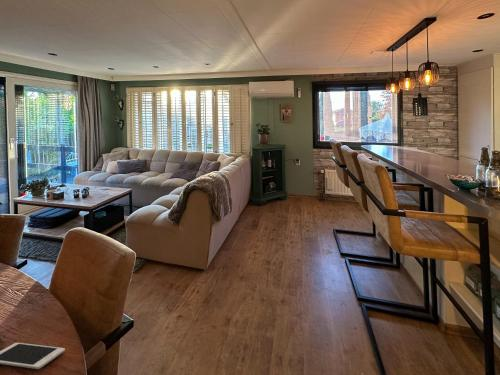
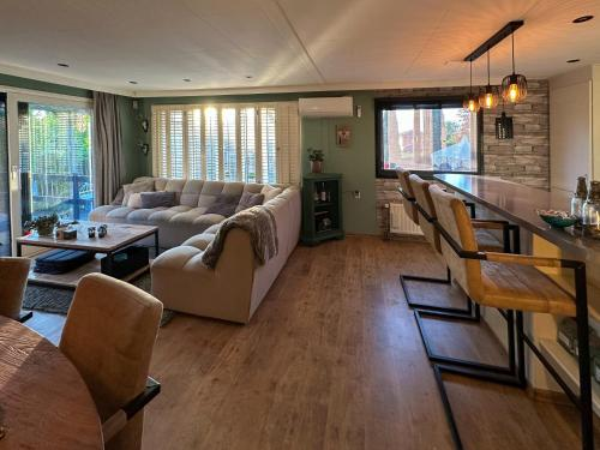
- cell phone (26, 355)
